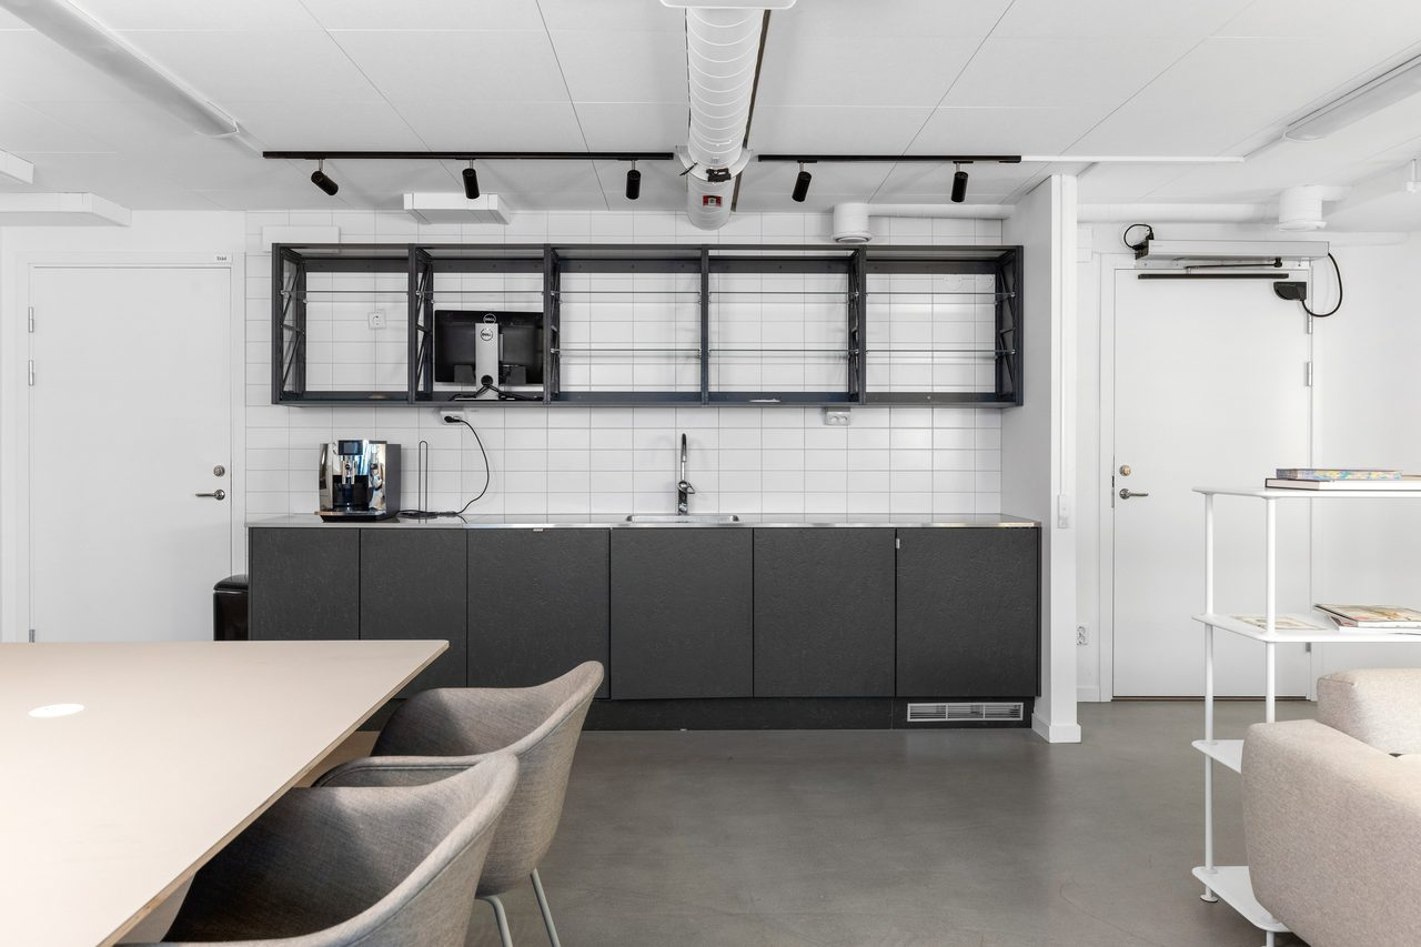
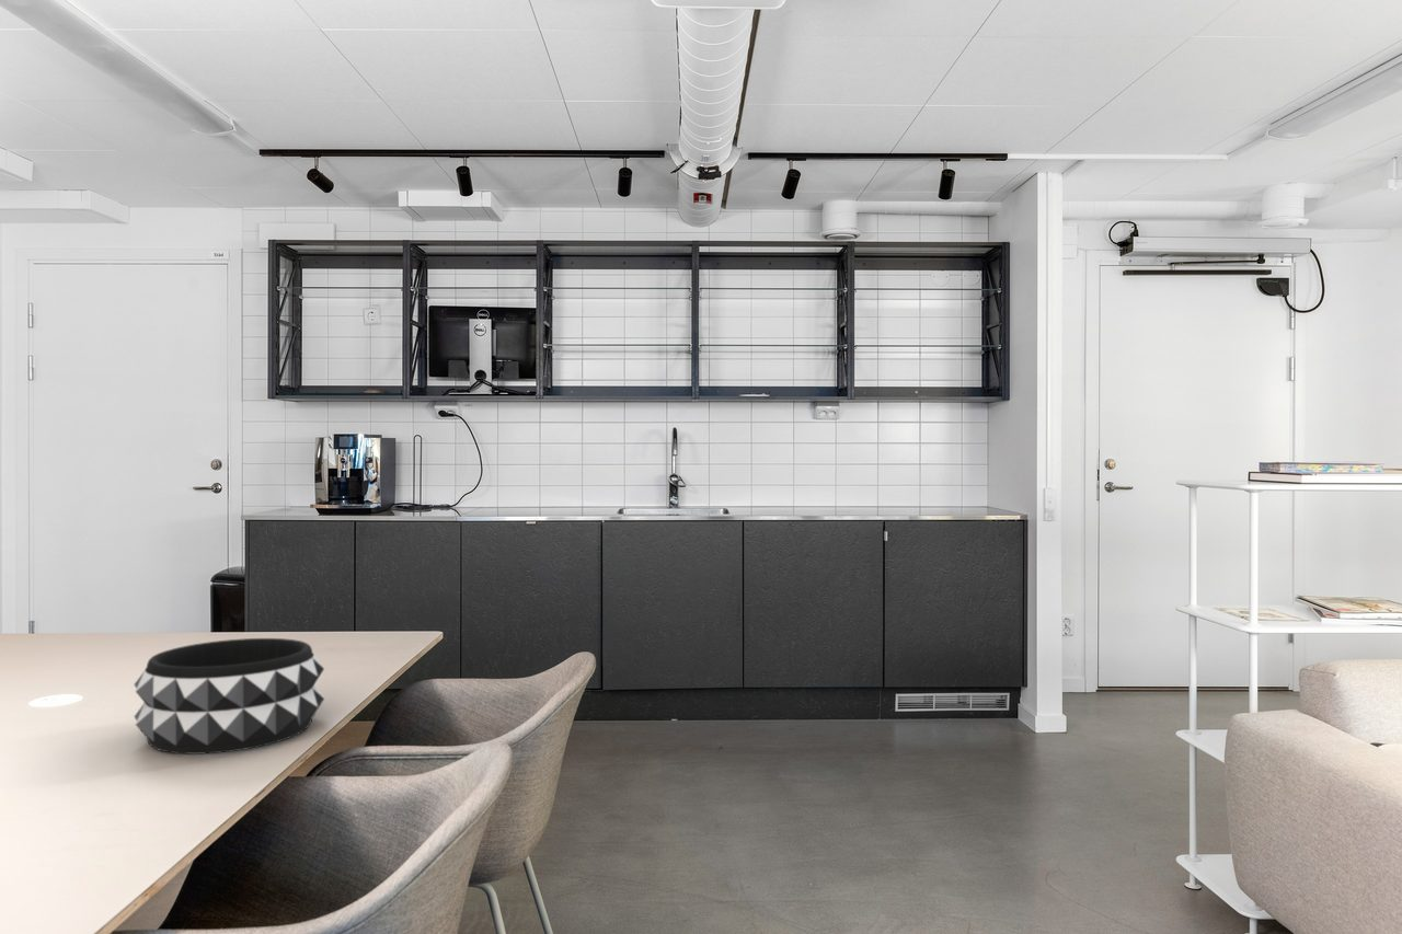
+ decorative bowl (232, 691)
